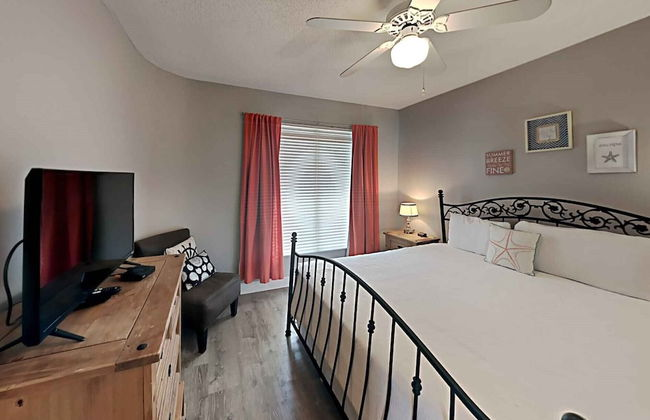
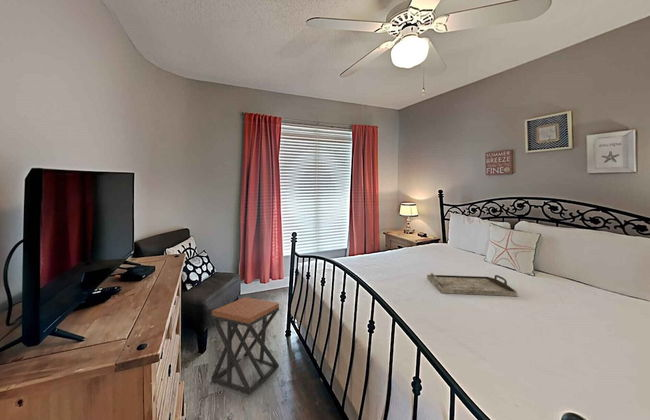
+ serving tray (466, 280)
+ stool (245, 339)
